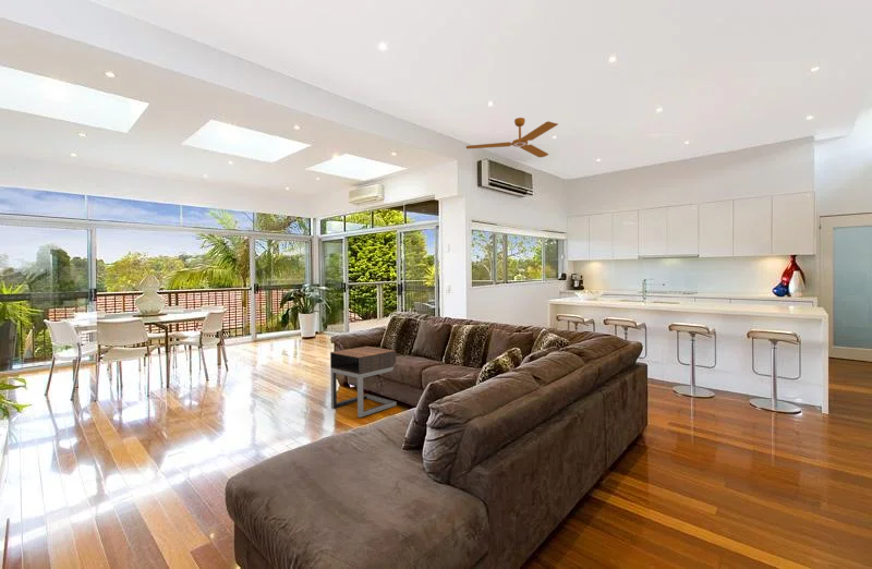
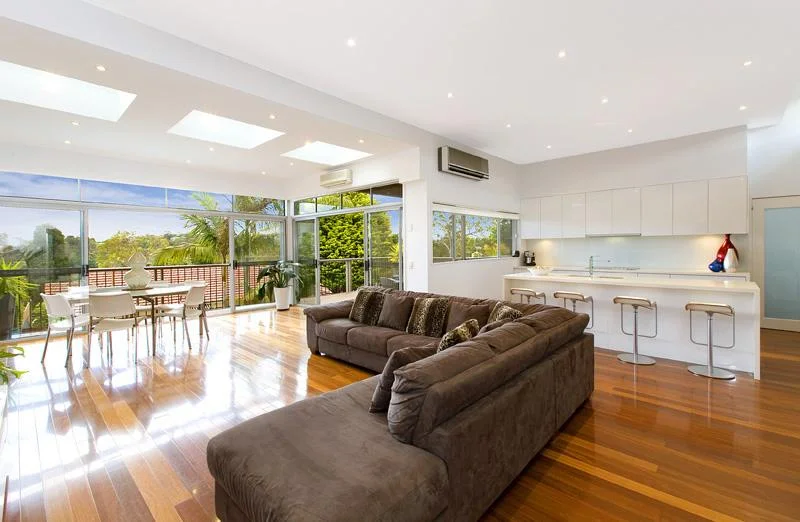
- ceiling fan (508, 142)
- nightstand (362, 378)
